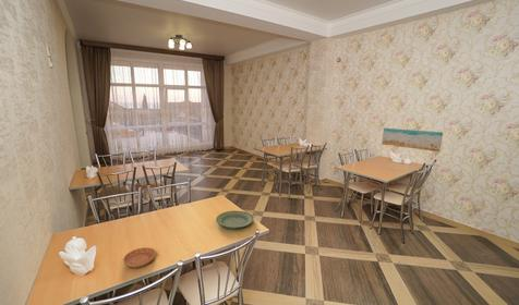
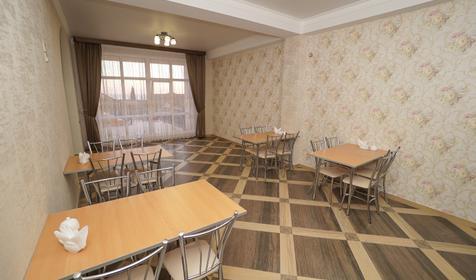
- plate (234, 220)
- saucer (140, 257)
- wall art (409, 138)
